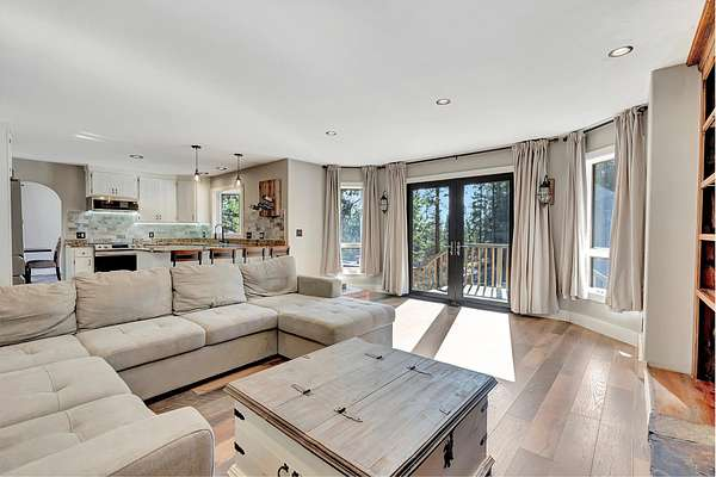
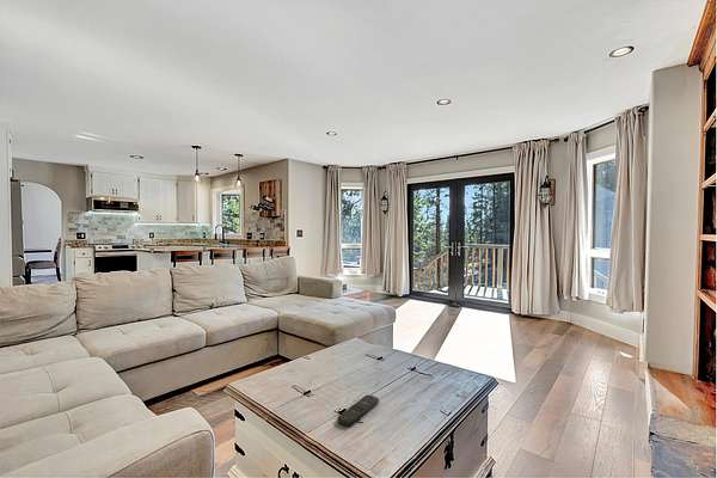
+ remote control (358, 409)
